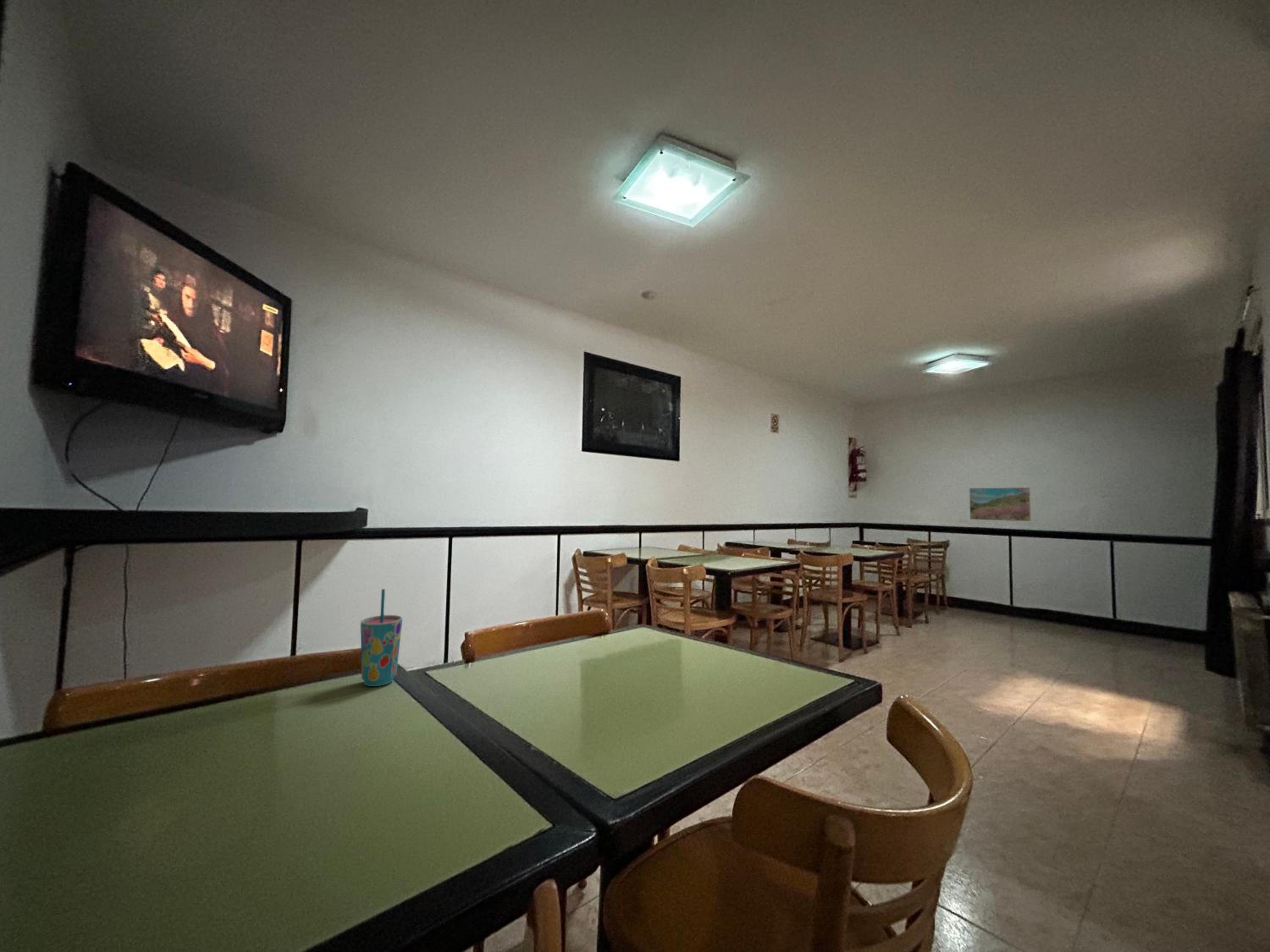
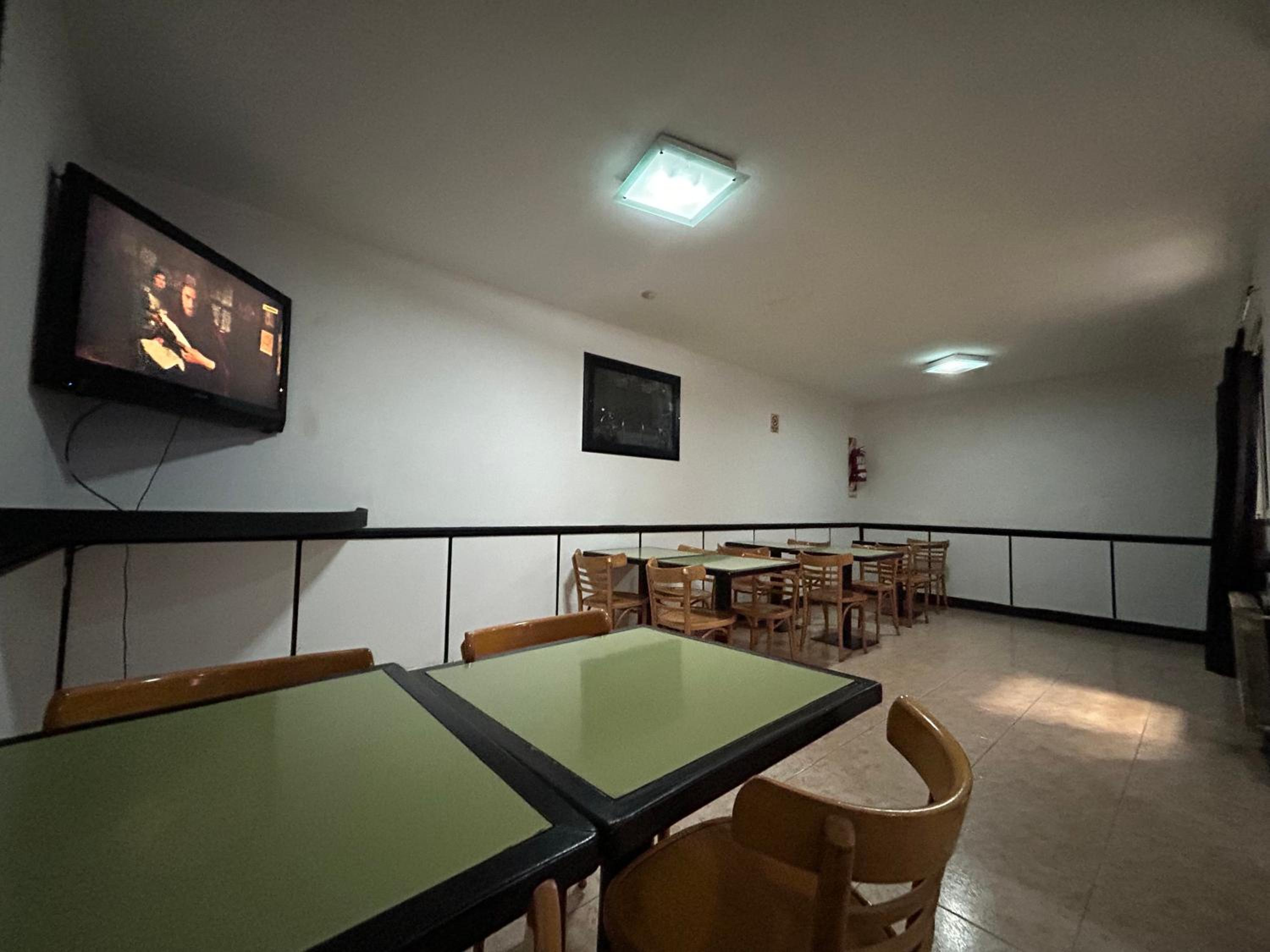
- cup (381, 635)
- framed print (999, 504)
